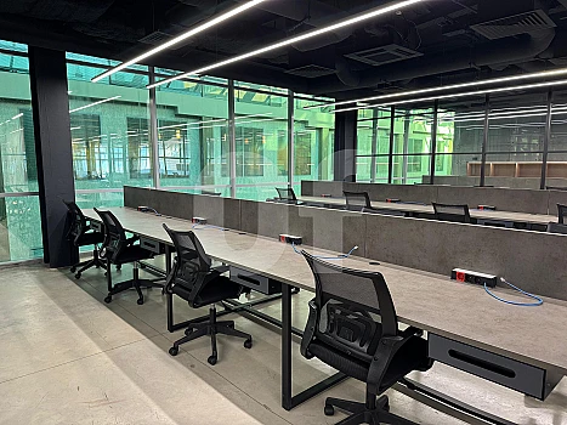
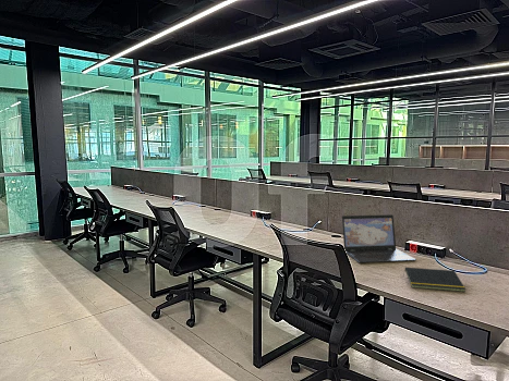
+ laptop (377, 237)
+ notepad (433, 279)
